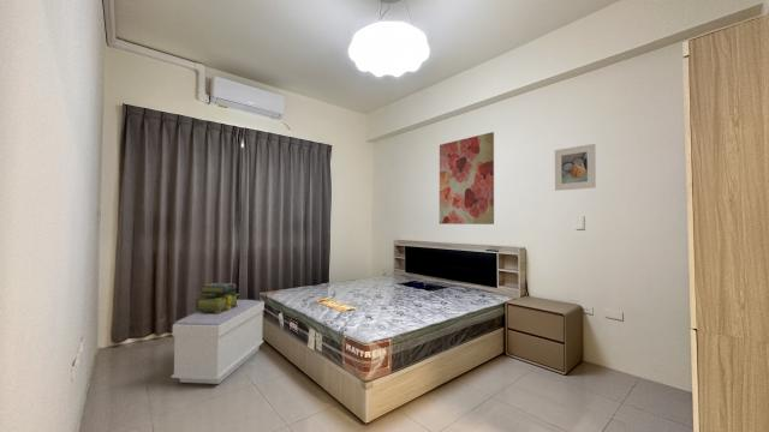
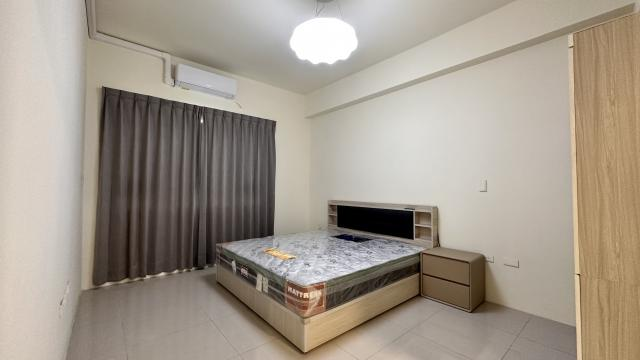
- stack of books (217, 295)
- bench (222, 336)
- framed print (573, 168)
- wall art (464, 181)
